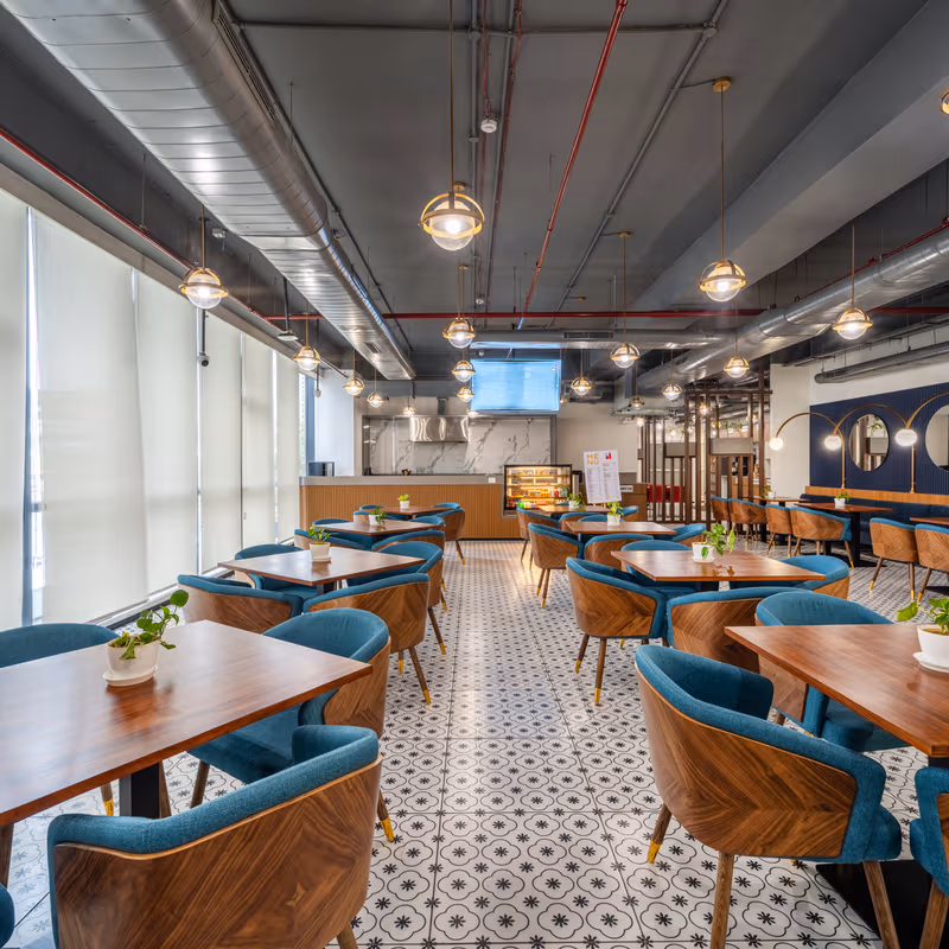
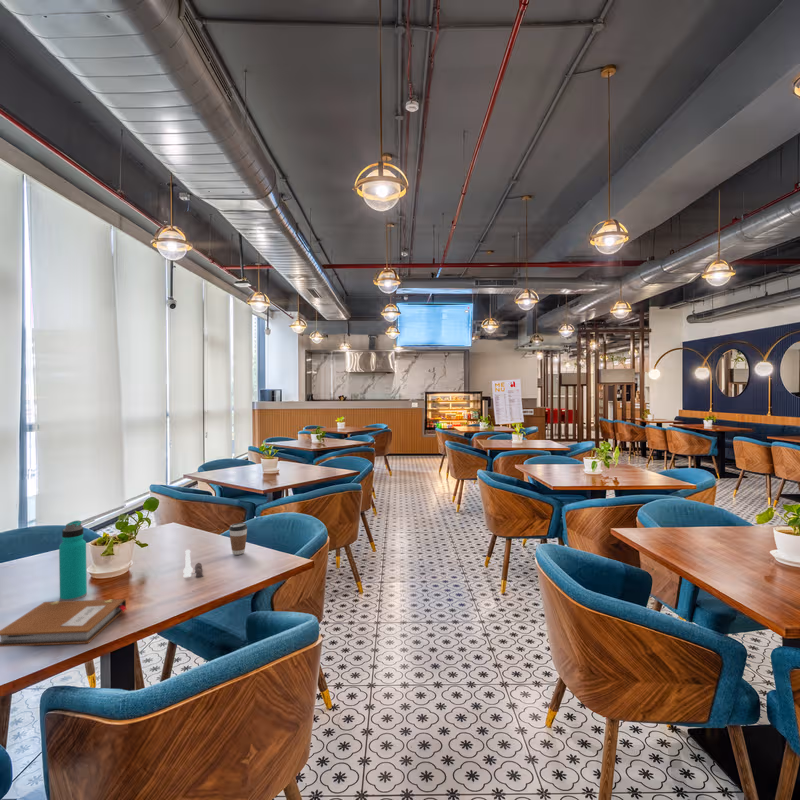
+ notebook (68, 619)
+ salt and pepper shaker set (190, 563)
+ water bottle (72, 560)
+ coffee cup (238, 538)
